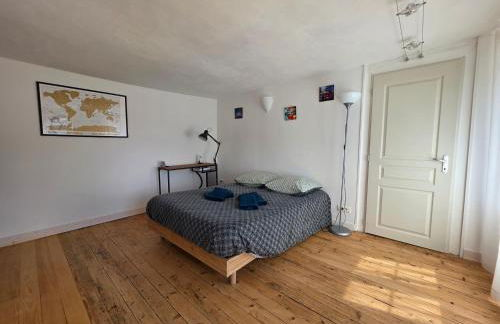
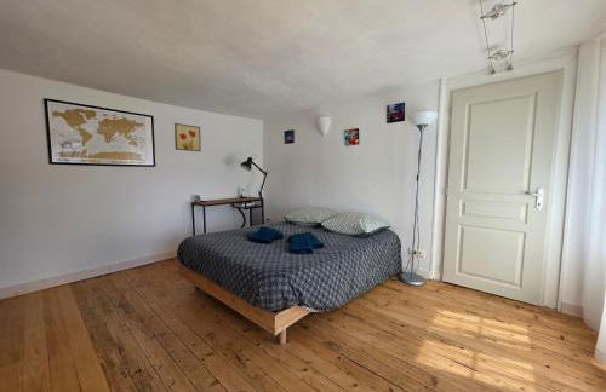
+ wall art (188, 138)
